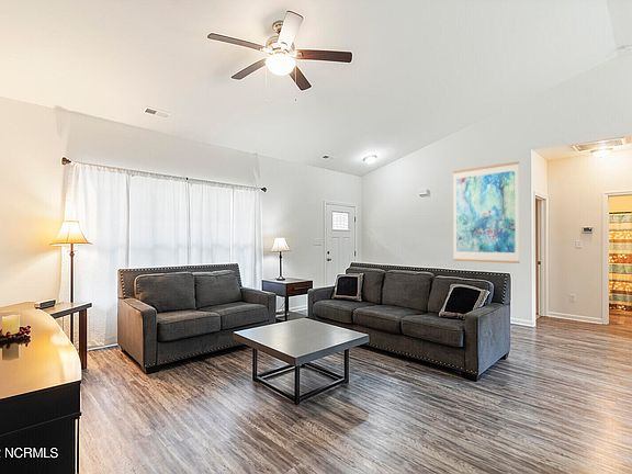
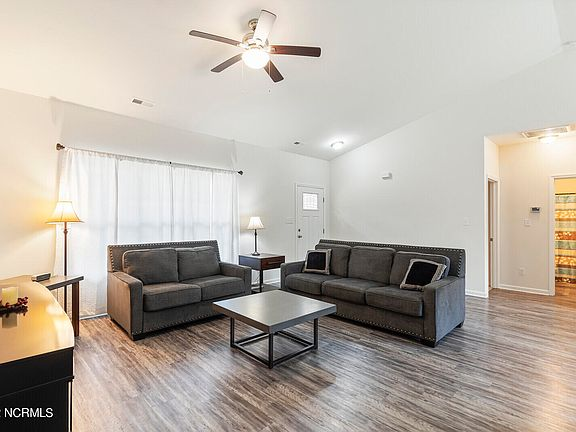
- wall art (484, 214)
